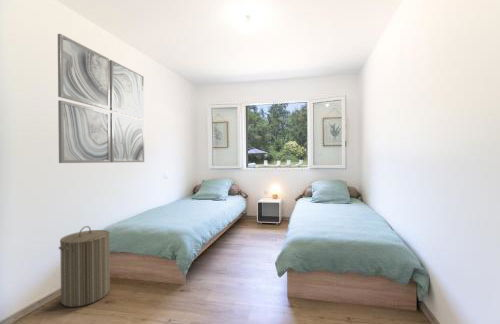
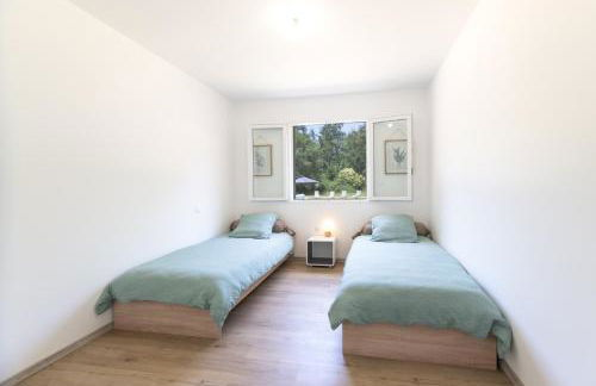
- laundry hamper (86, 260)
- wall art (109, 112)
